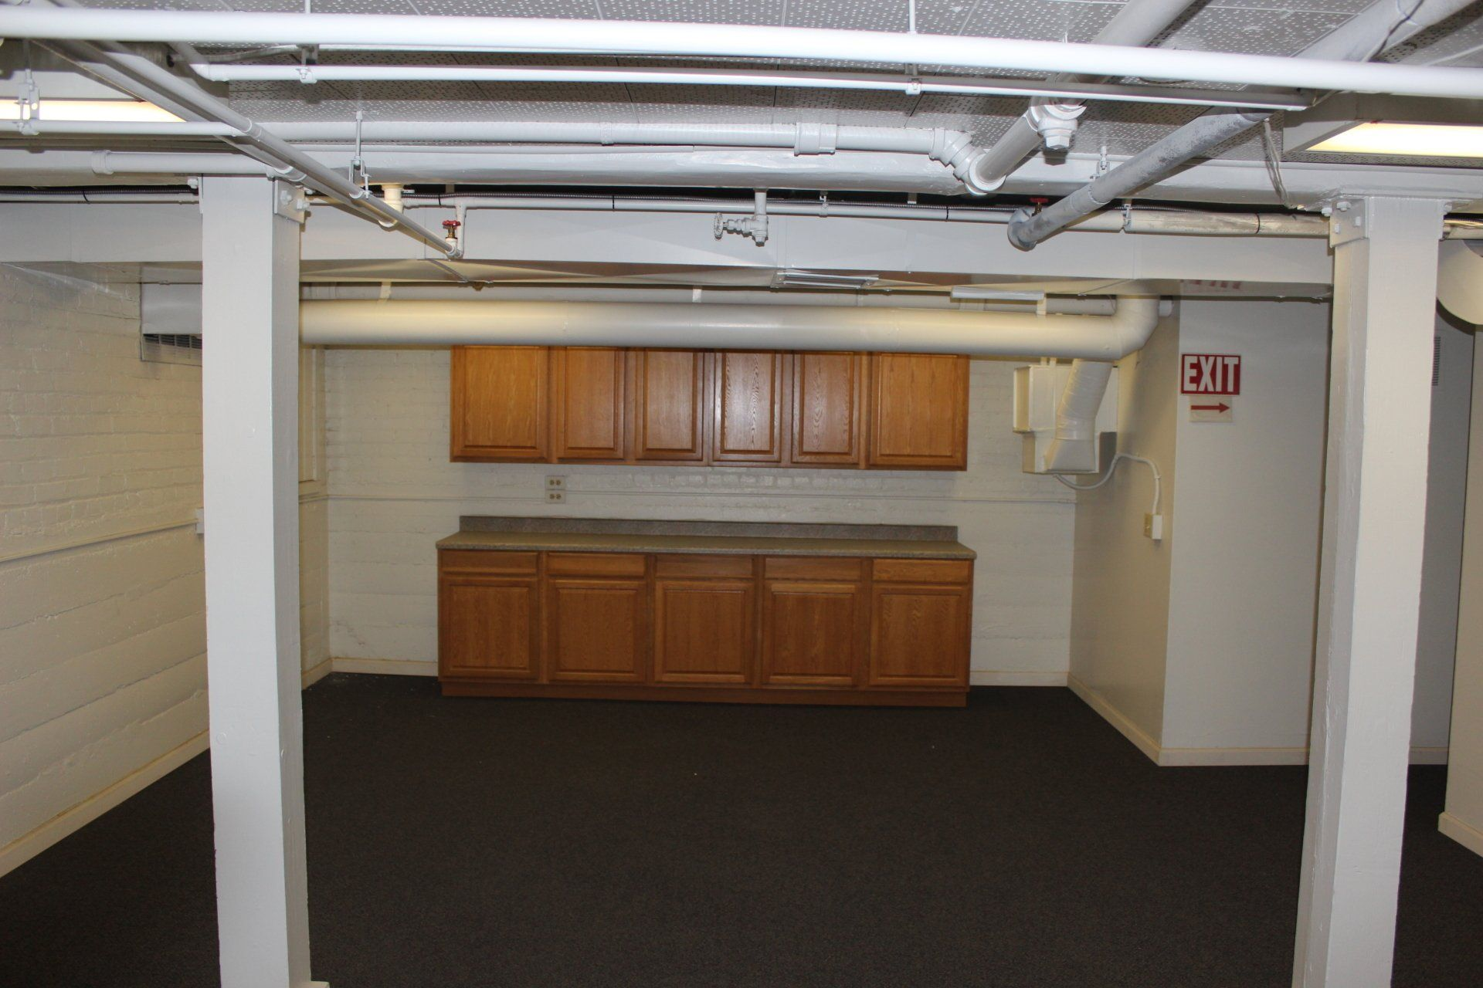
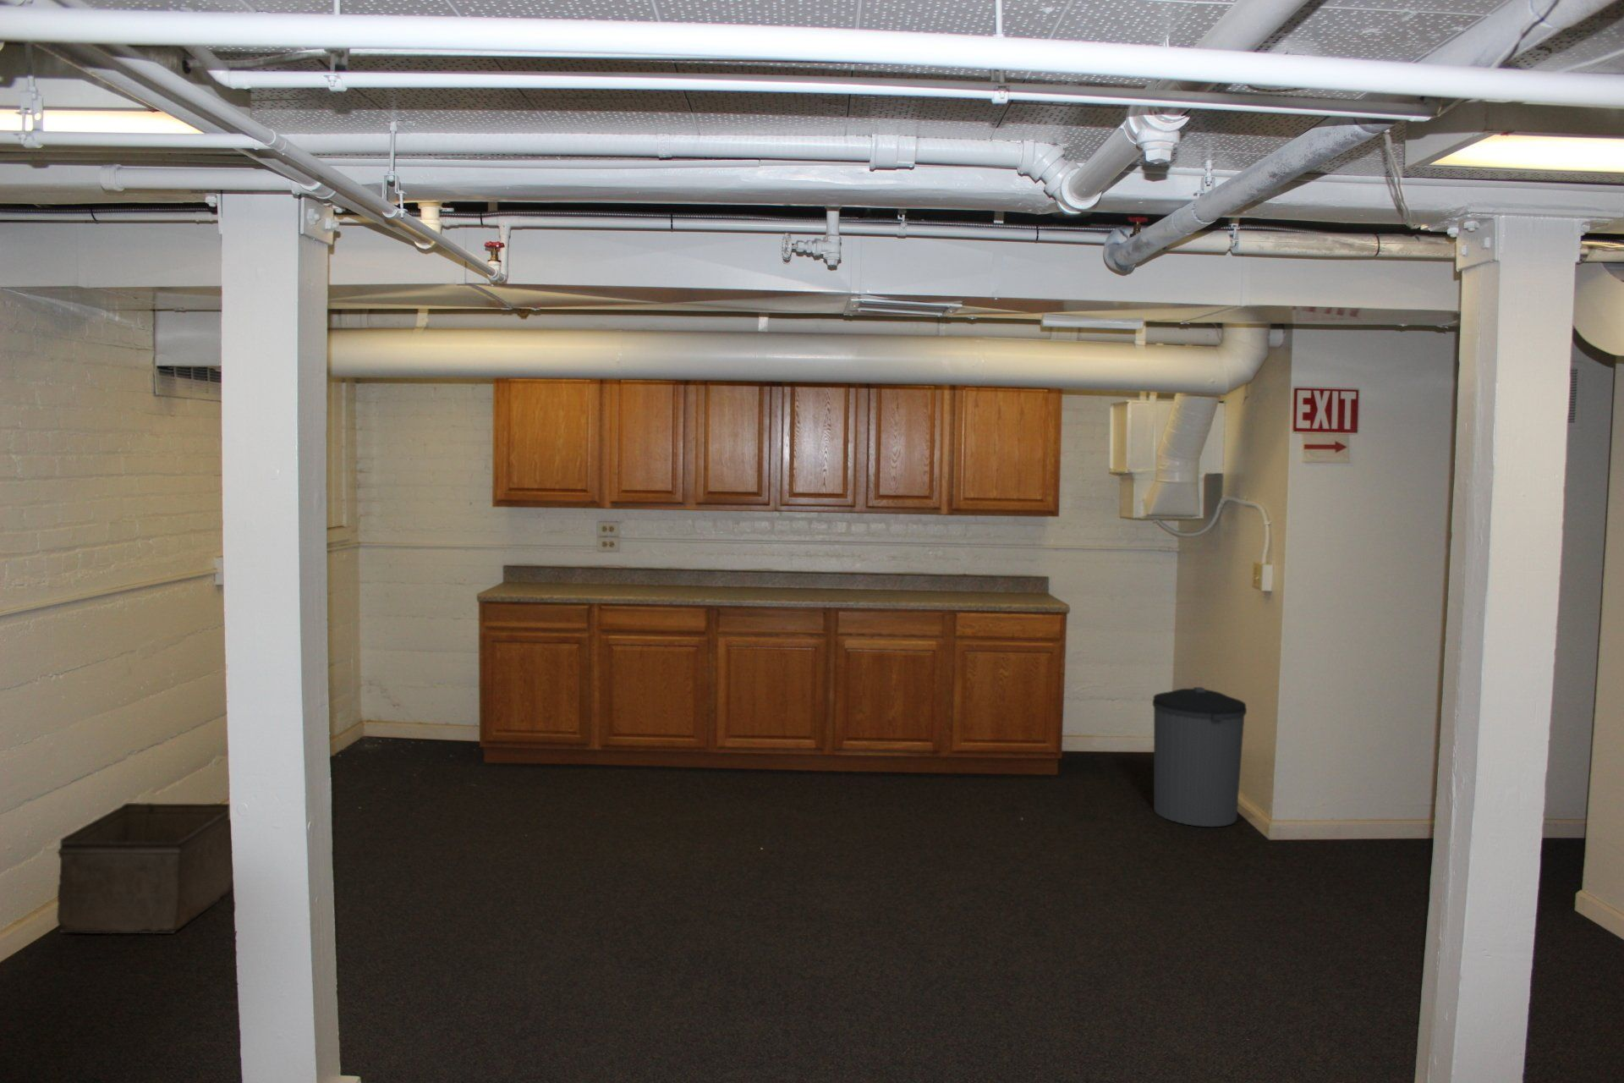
+ storage bin (151, 864)
+ trash can (1196, 751)
